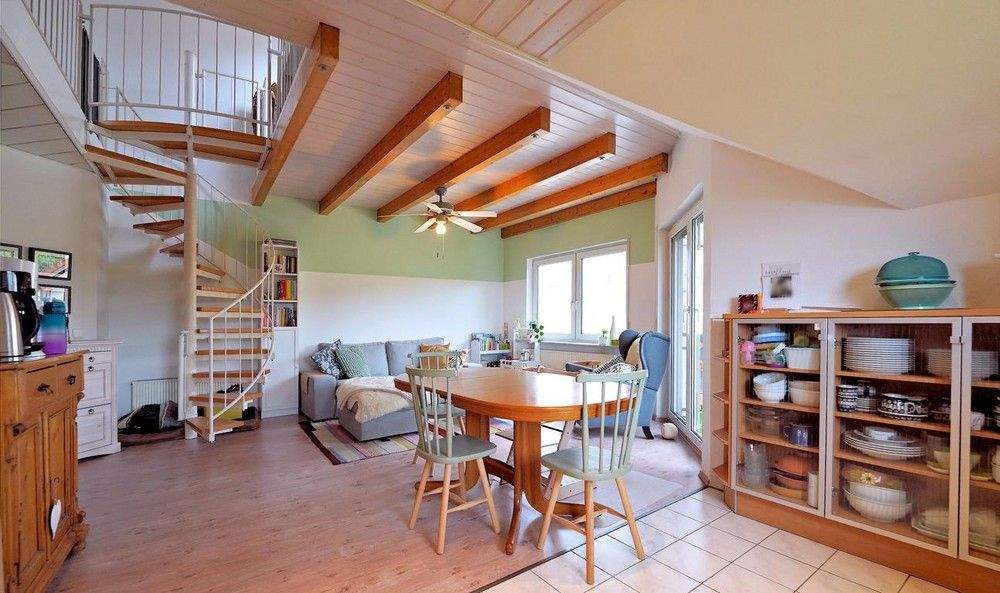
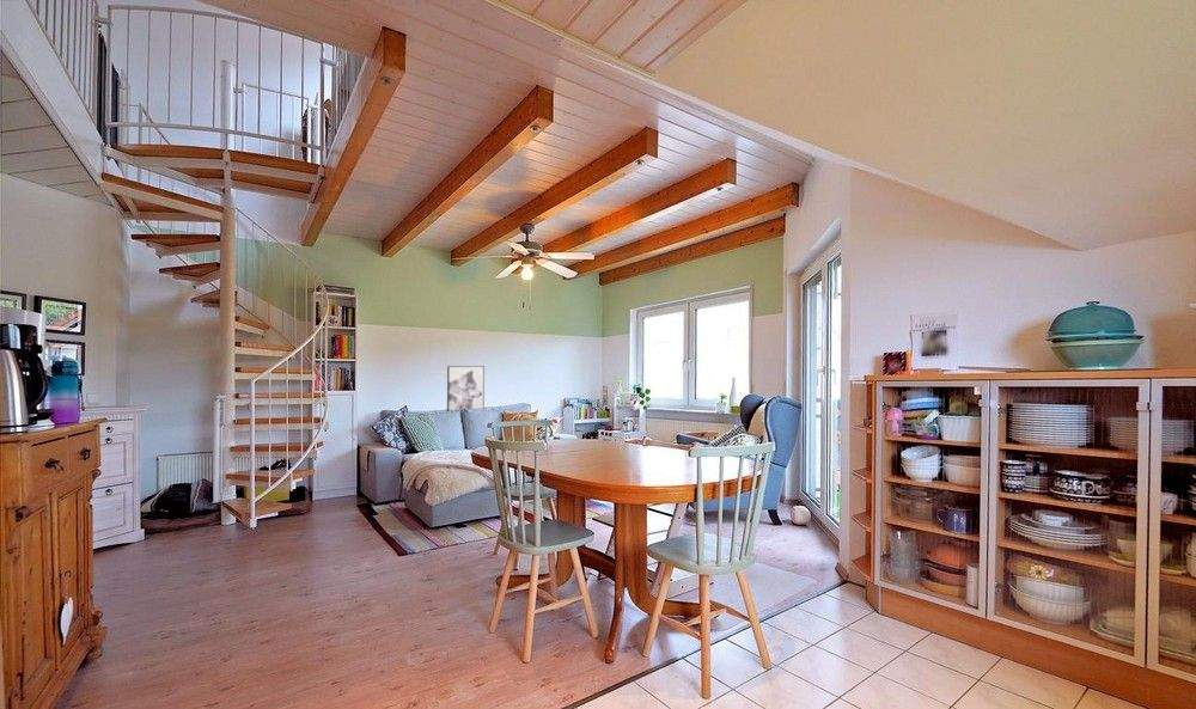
+ wall art (465, 389)
